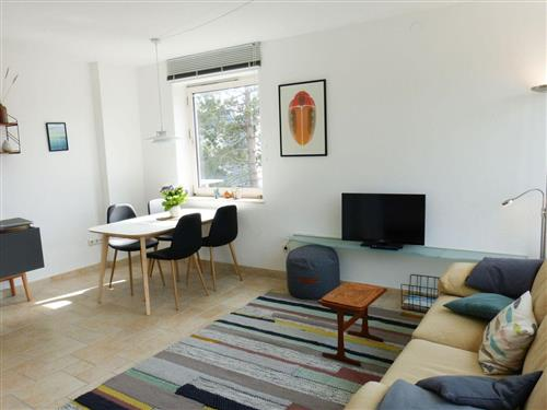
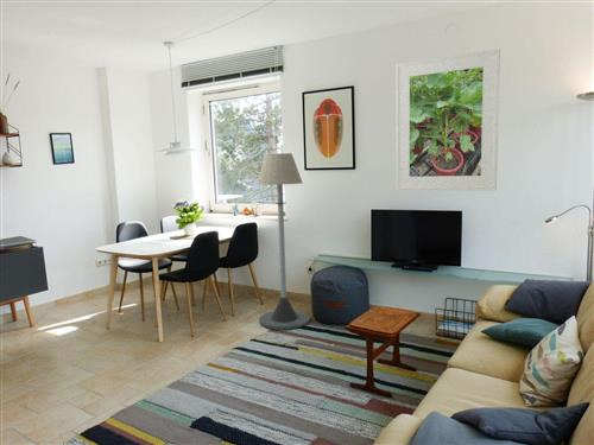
+ floor lamp (282, 239)
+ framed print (444, 125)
